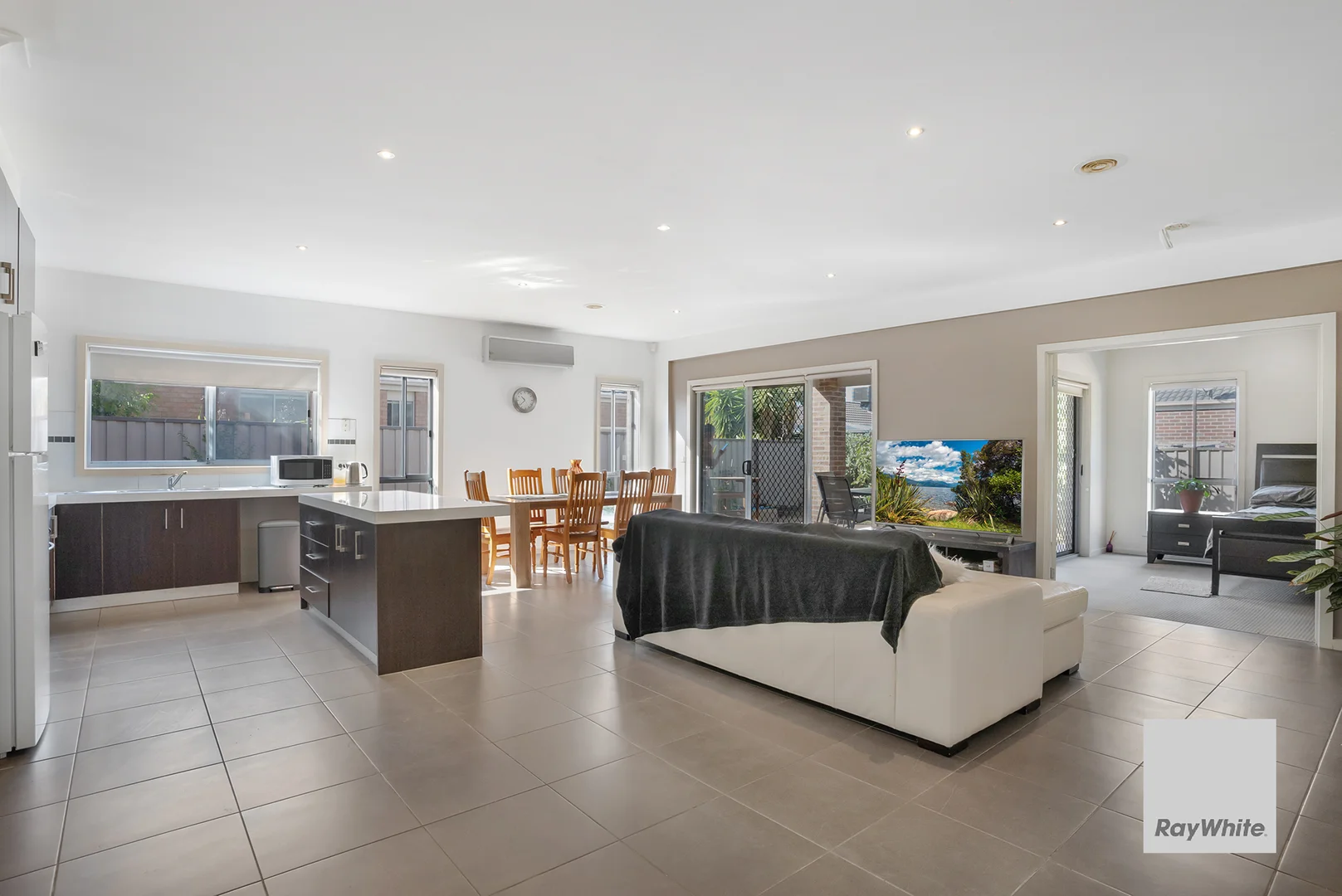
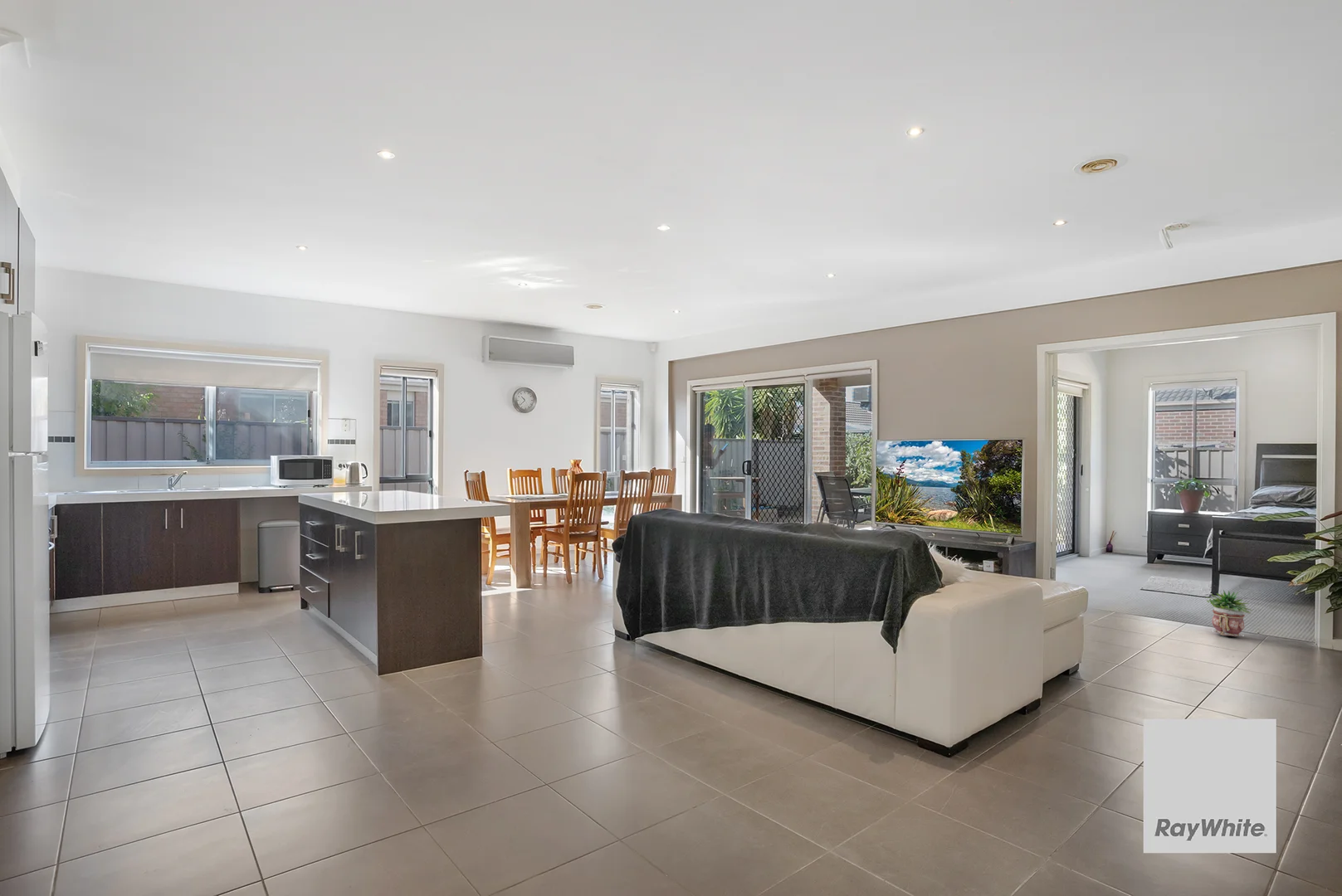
+ potted plant (1228, 612)
